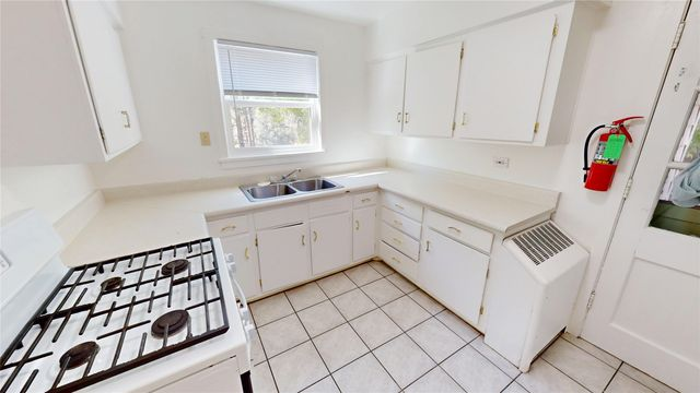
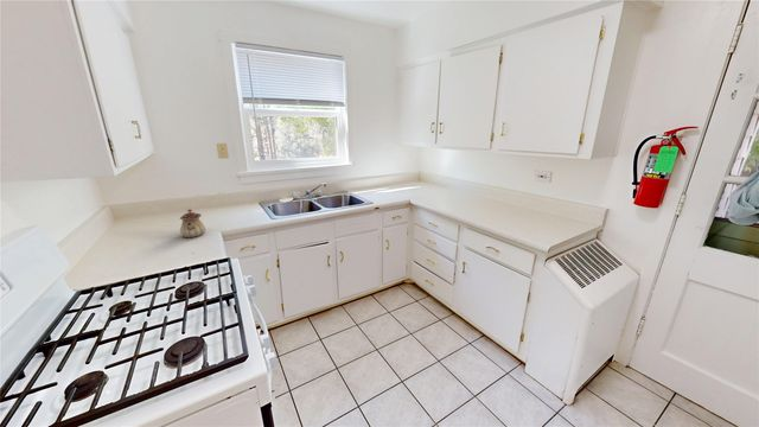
+ teapot (191, 221)
